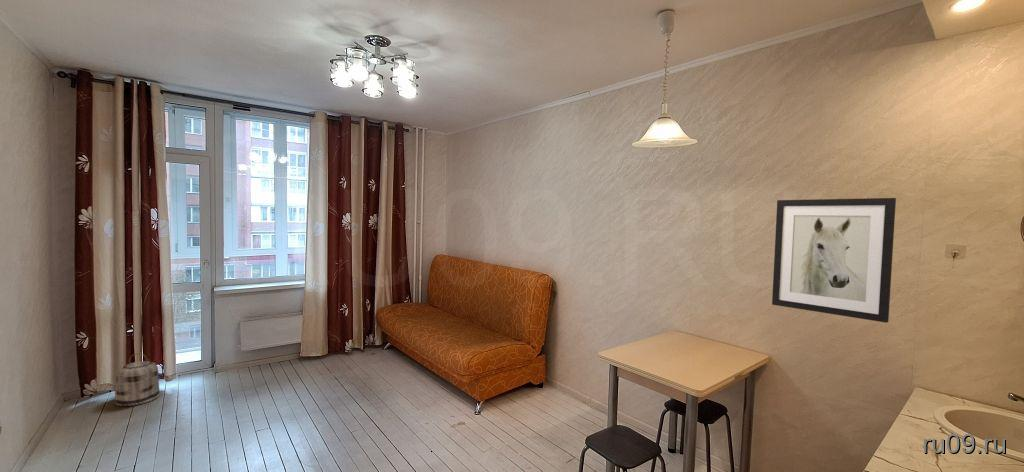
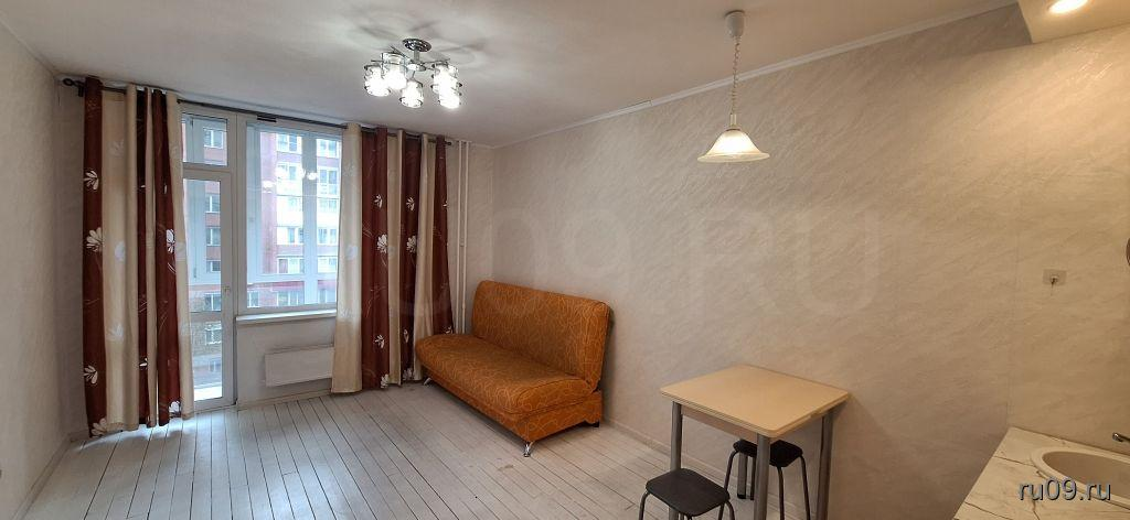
- basket (137, 376)
- wall art (828, 256)
